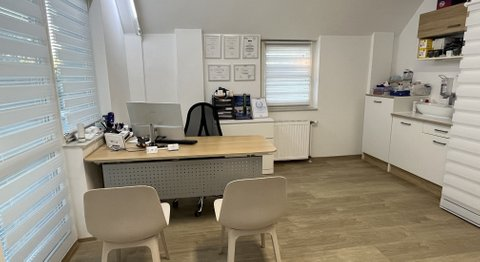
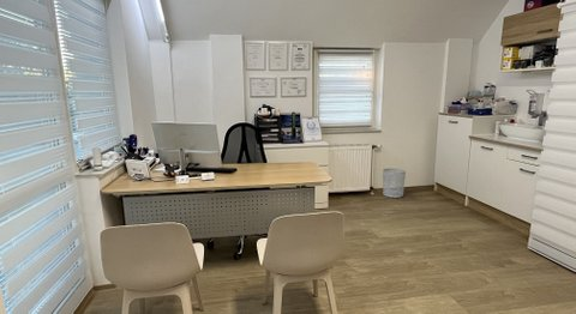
+ waste bin (392, 183)
